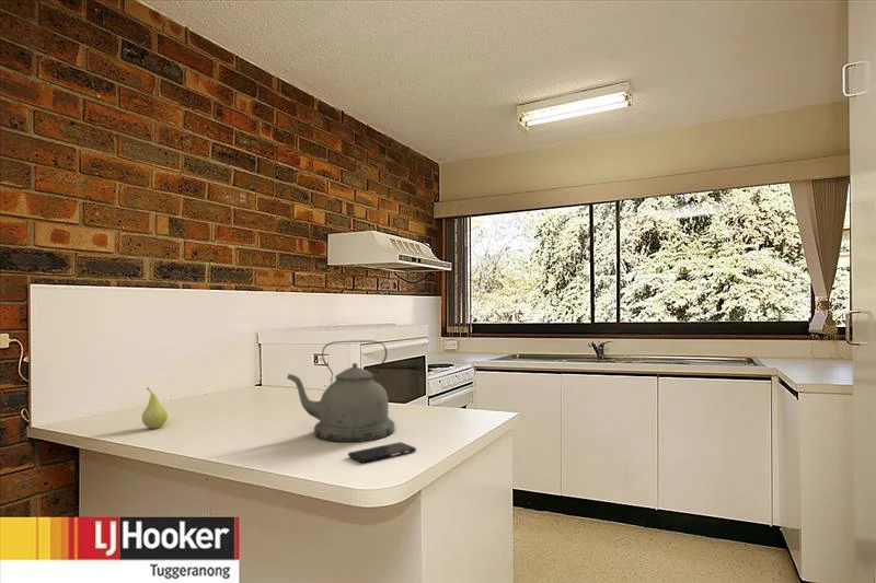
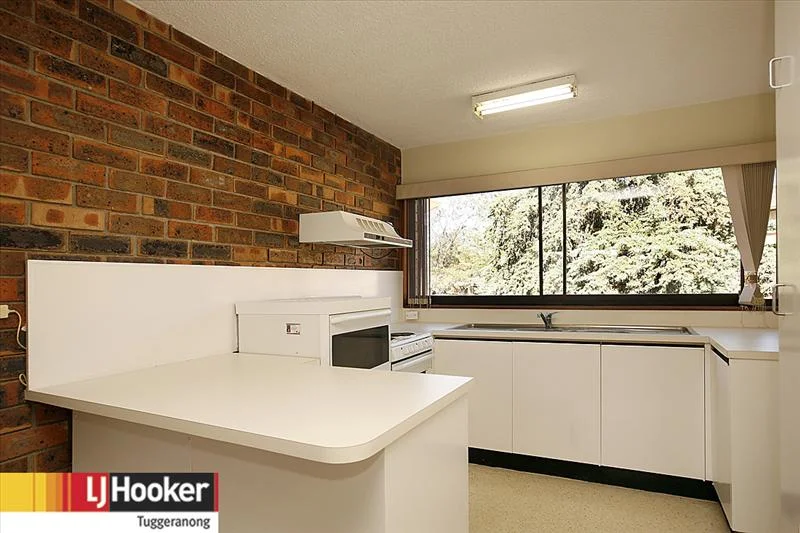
- fruit (153, 408)
- smartphone (382, 452)
- kettle (349, 386)
